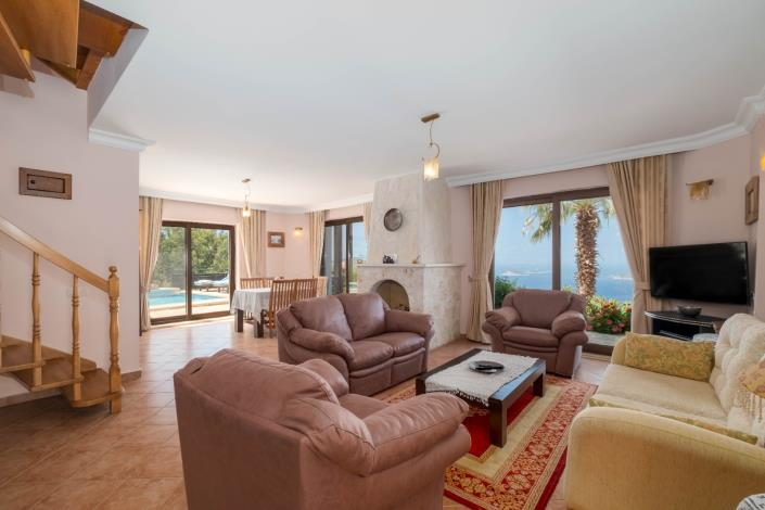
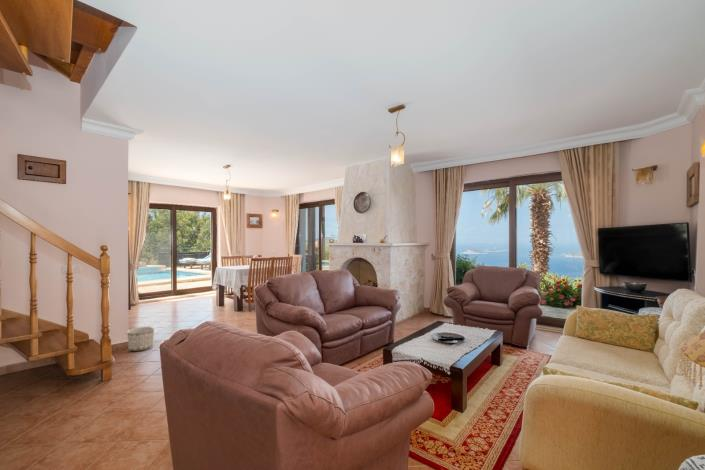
+ planter (141, 339)
